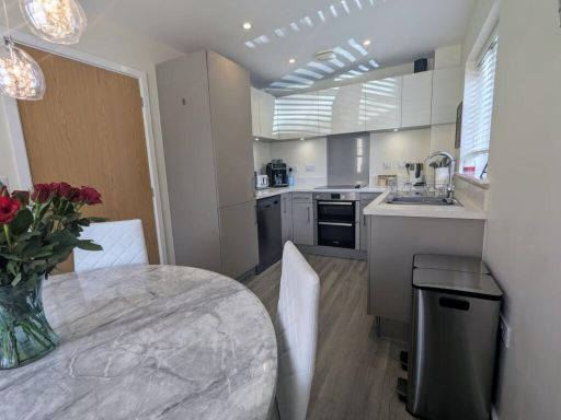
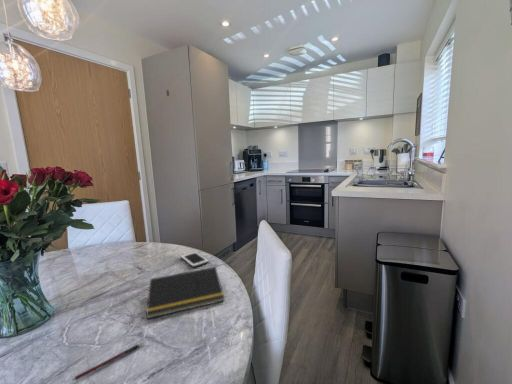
+ cell phone (194, 258)
+ notepad (185, 289)
+ pen (112, 359)
